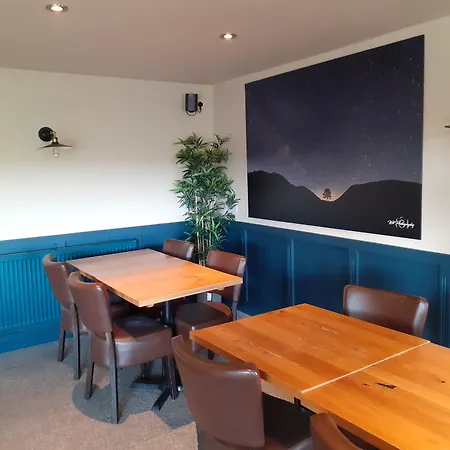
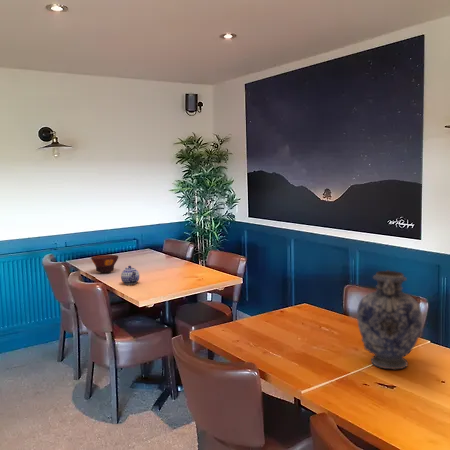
+ vase (388, 318)
+ teapot (130, 274)
+ bowl (105, 264)
